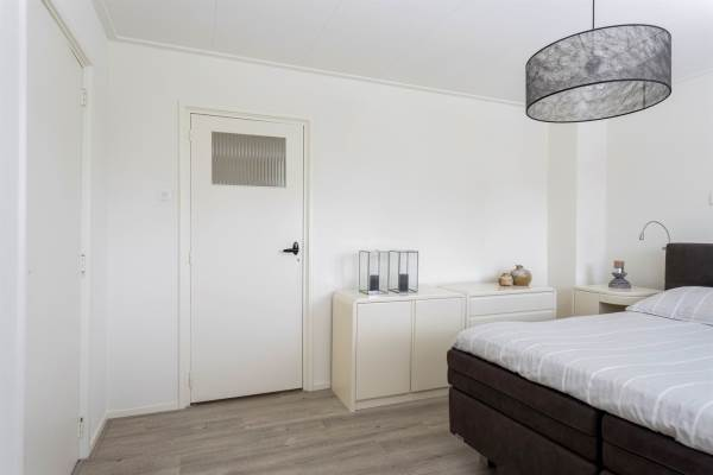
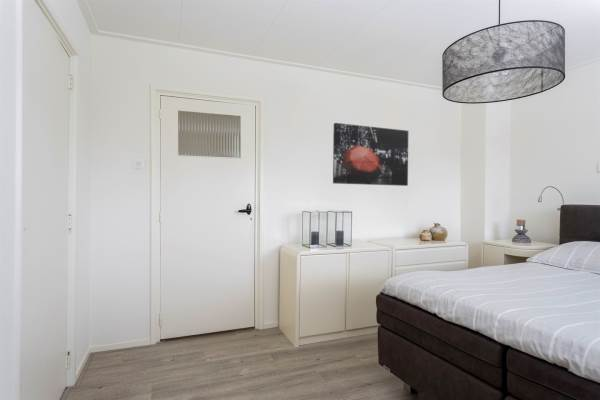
+ wall art (372, 155)
